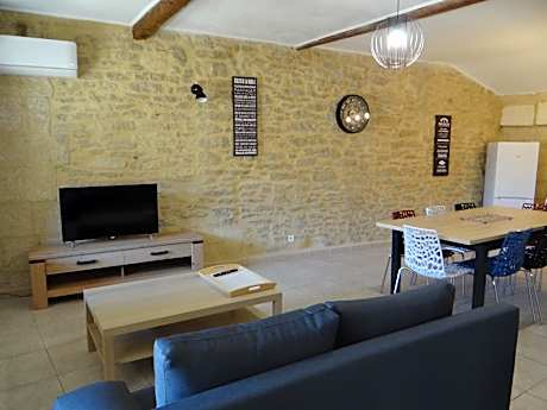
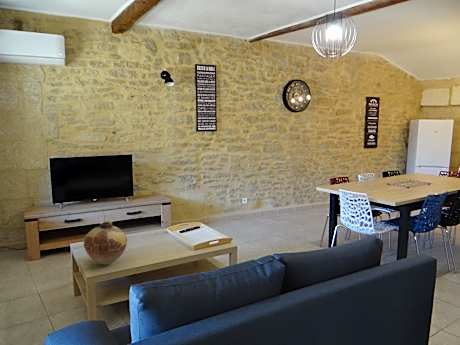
+ vase (105, 242)
